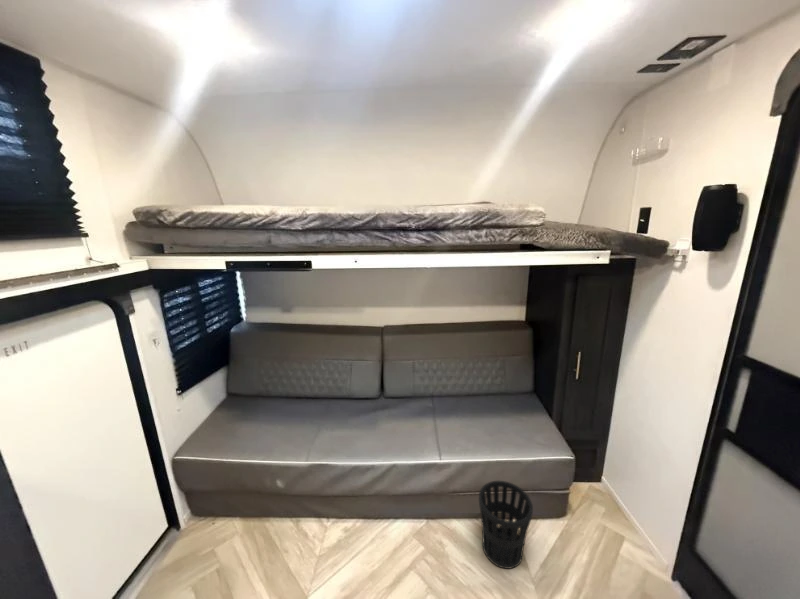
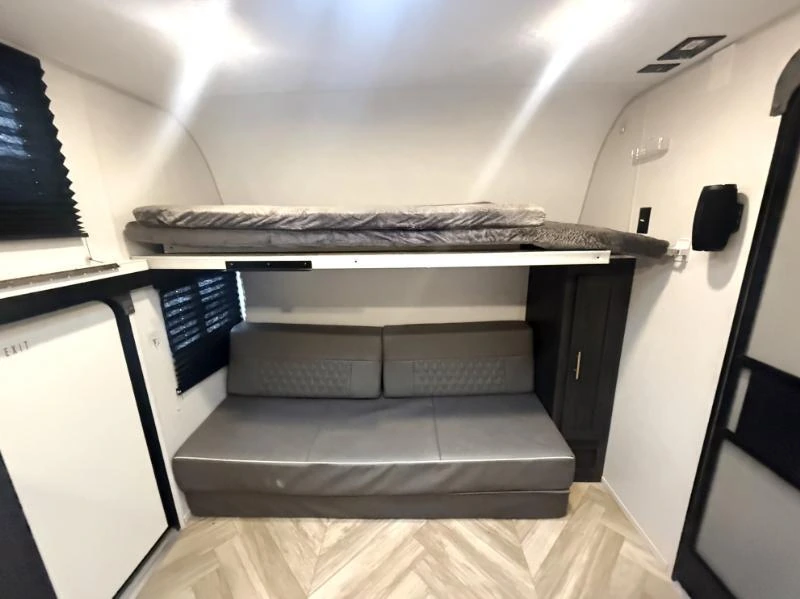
- wastebasket (503, 524)
